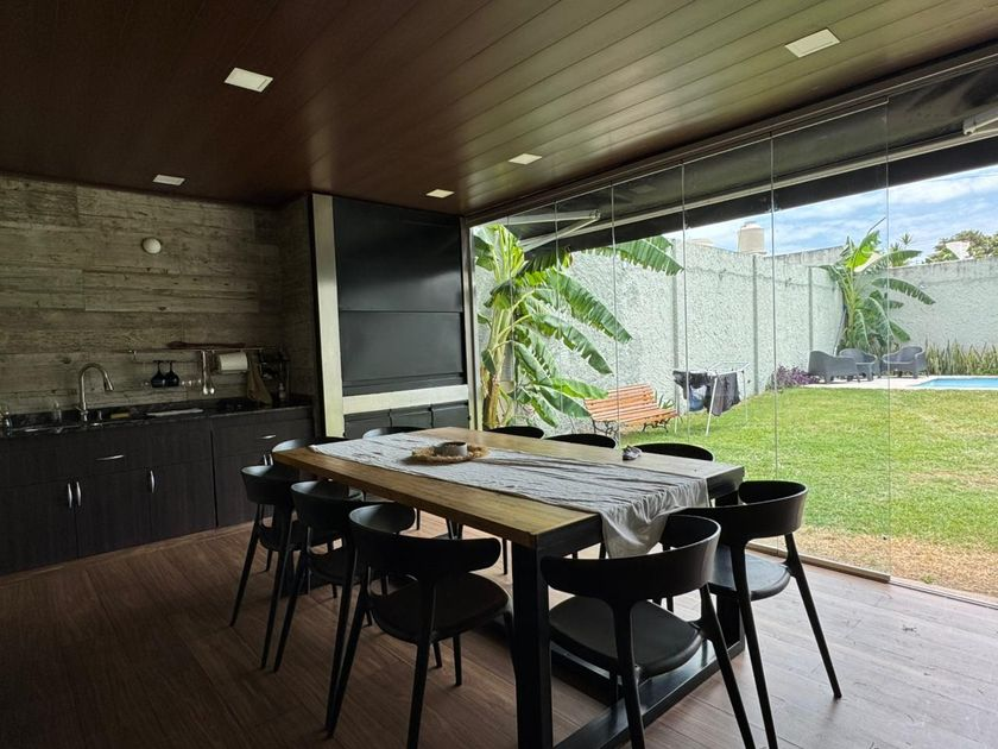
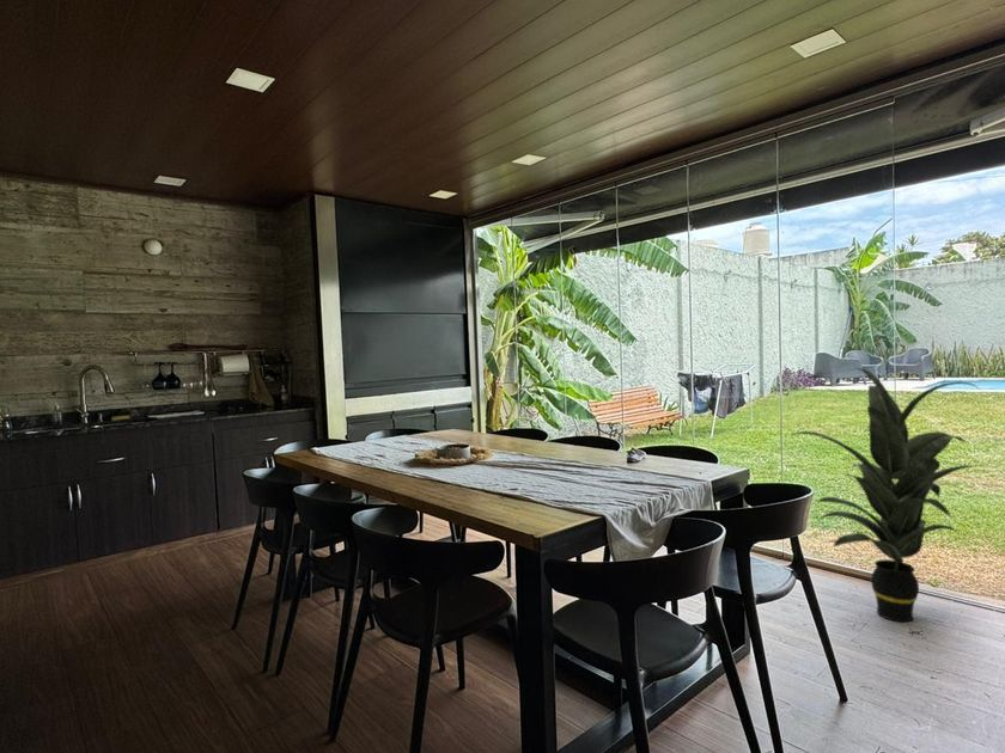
+ indoor plant (887, 490)
